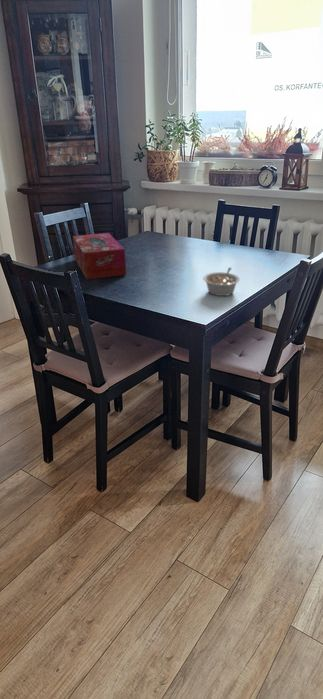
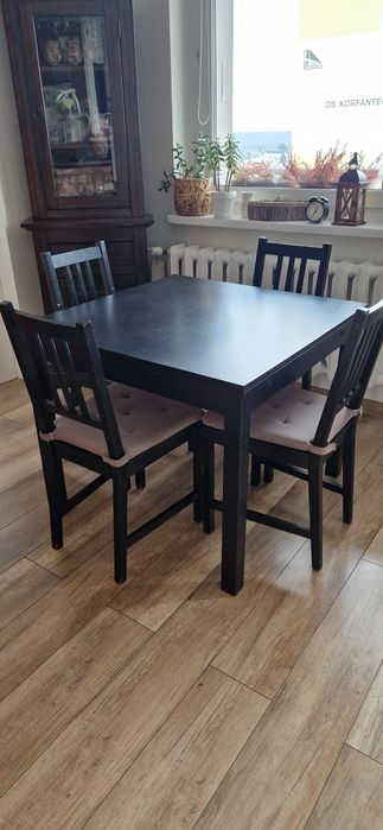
- legume (220, 283)
- tissue box (98, 254)
